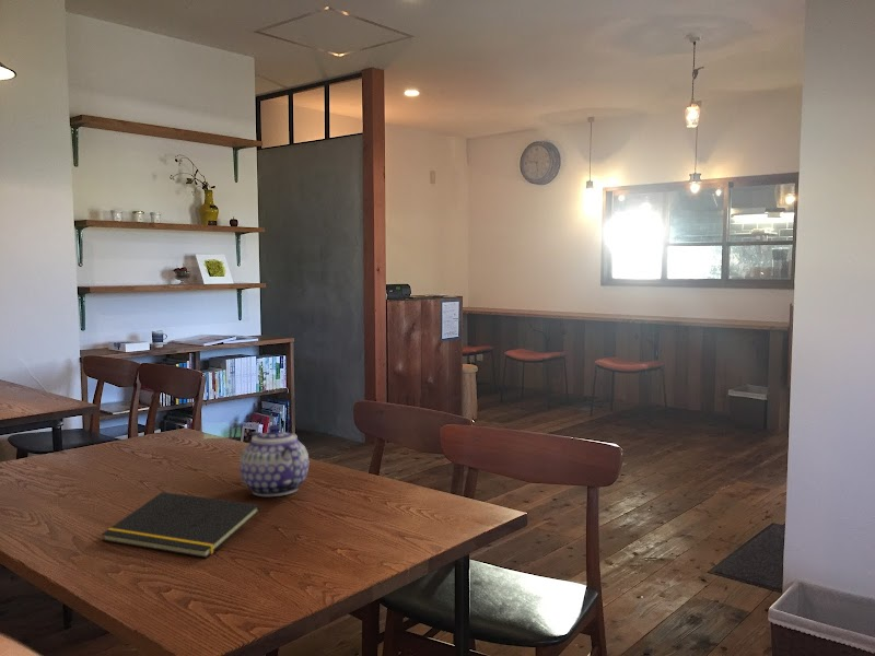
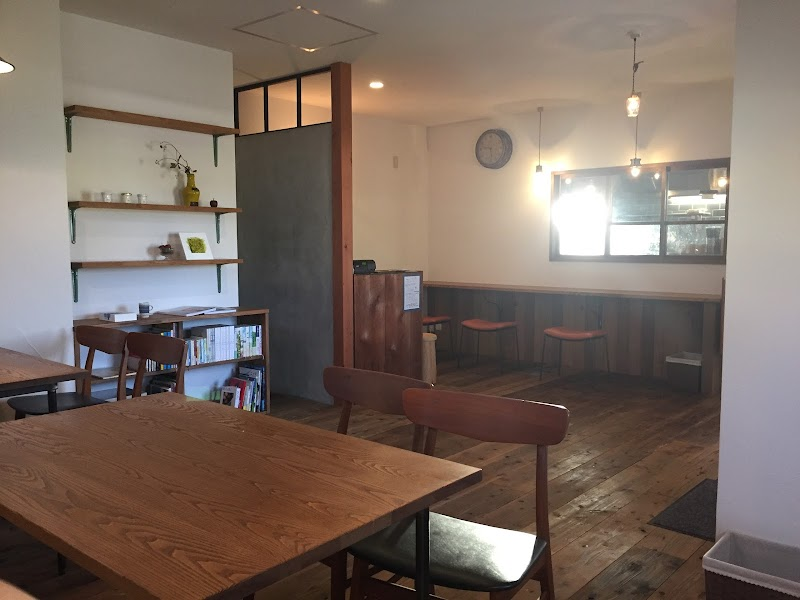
- notepad (183, 522)
- teapot (273, 457)
